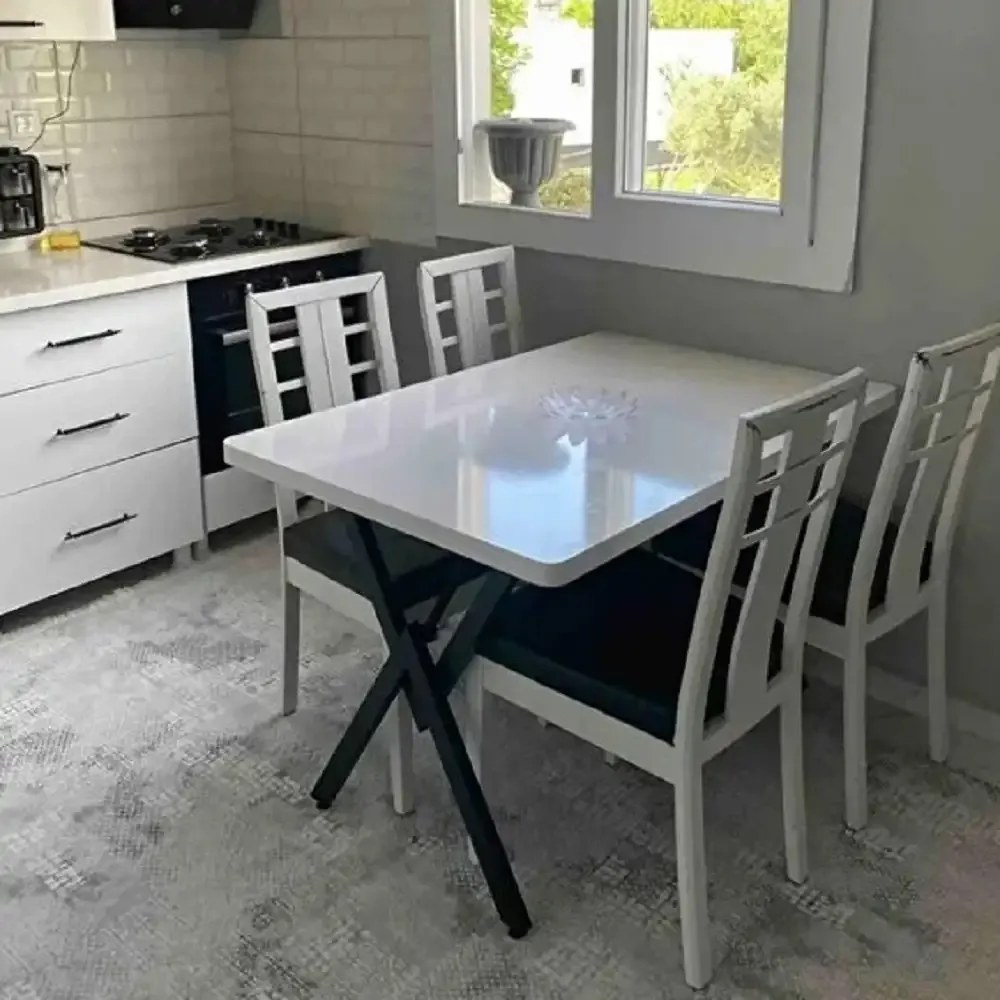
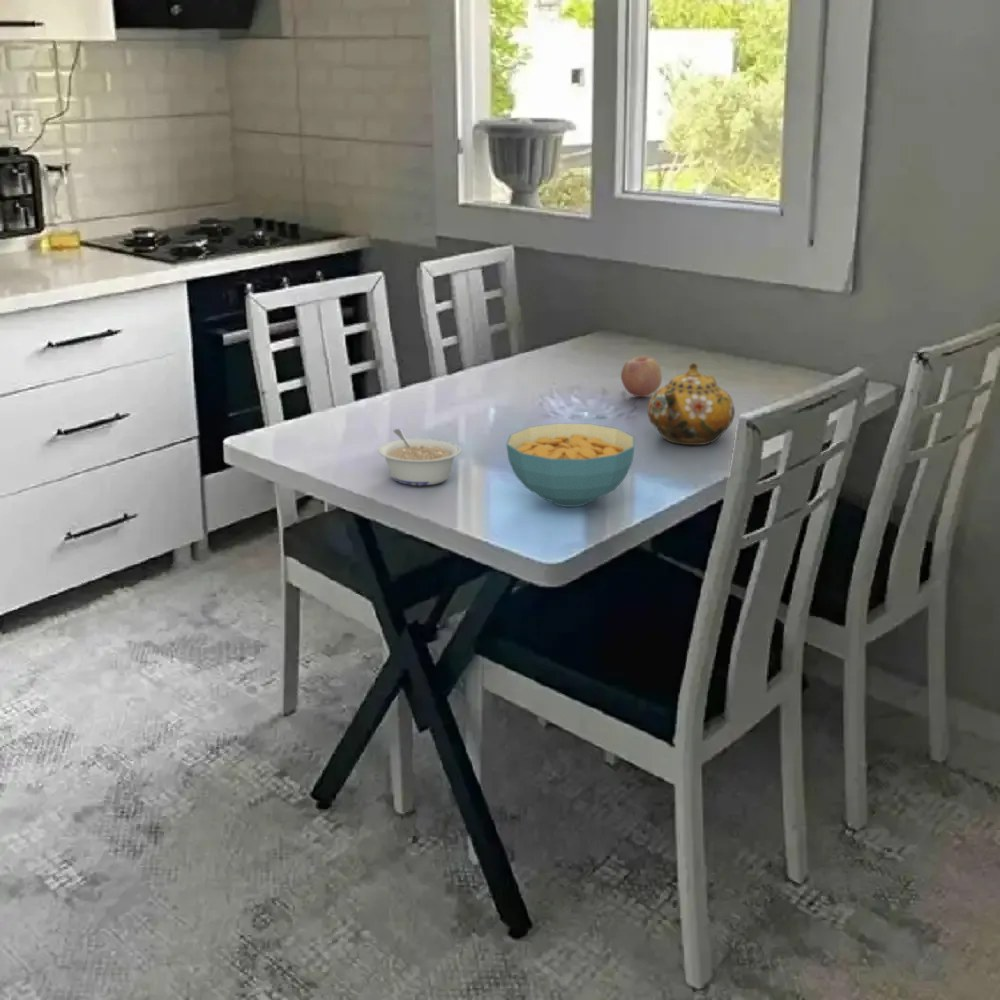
+ teapot (691, 401)
+ fruit (642, 376)
+ cereal bowl (570, 470)
+ legume (416, 460)
